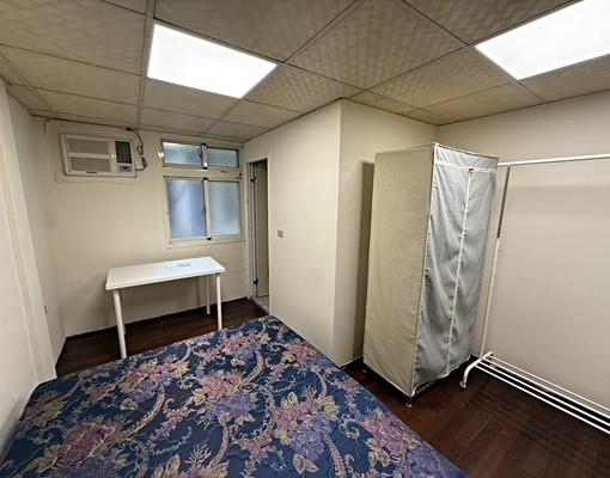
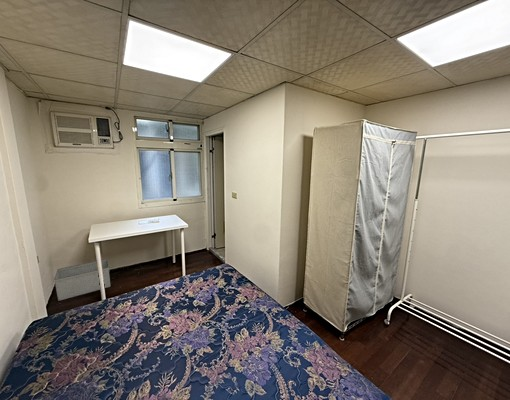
+ storage bin (84, 278)
